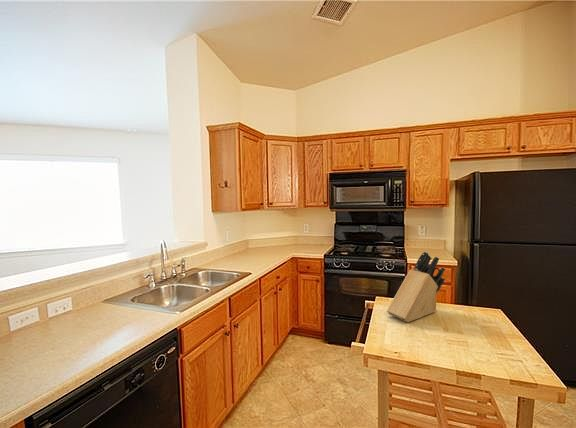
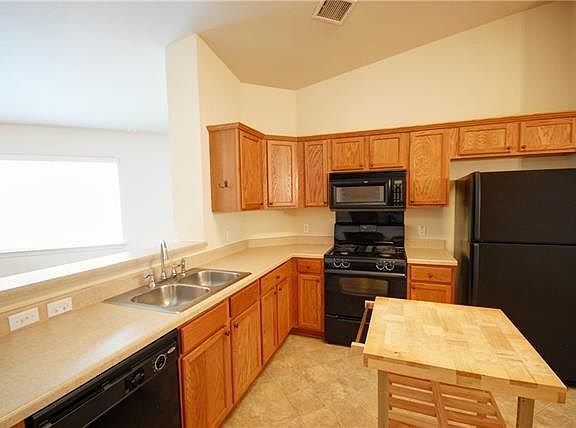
- knife block (417, 283)
